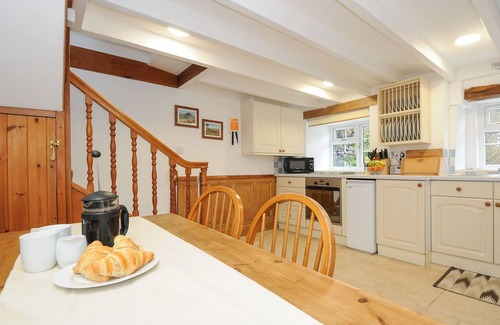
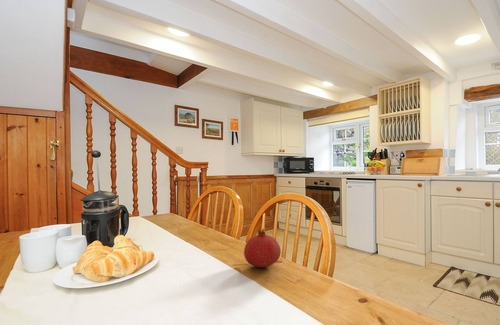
+ fruit (262, 247)
